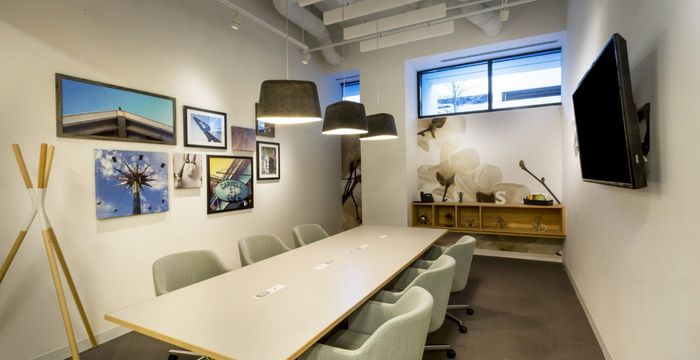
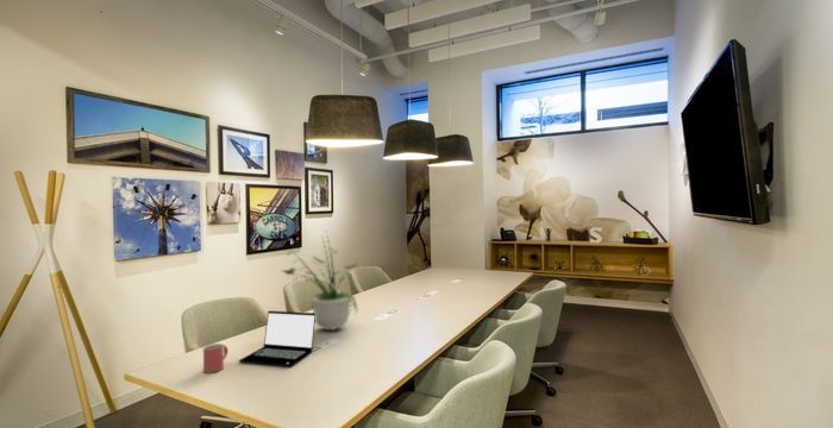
+ potted plant (317, 275)
+ laptop computer (278, 336)
+ mug (217, 355)
